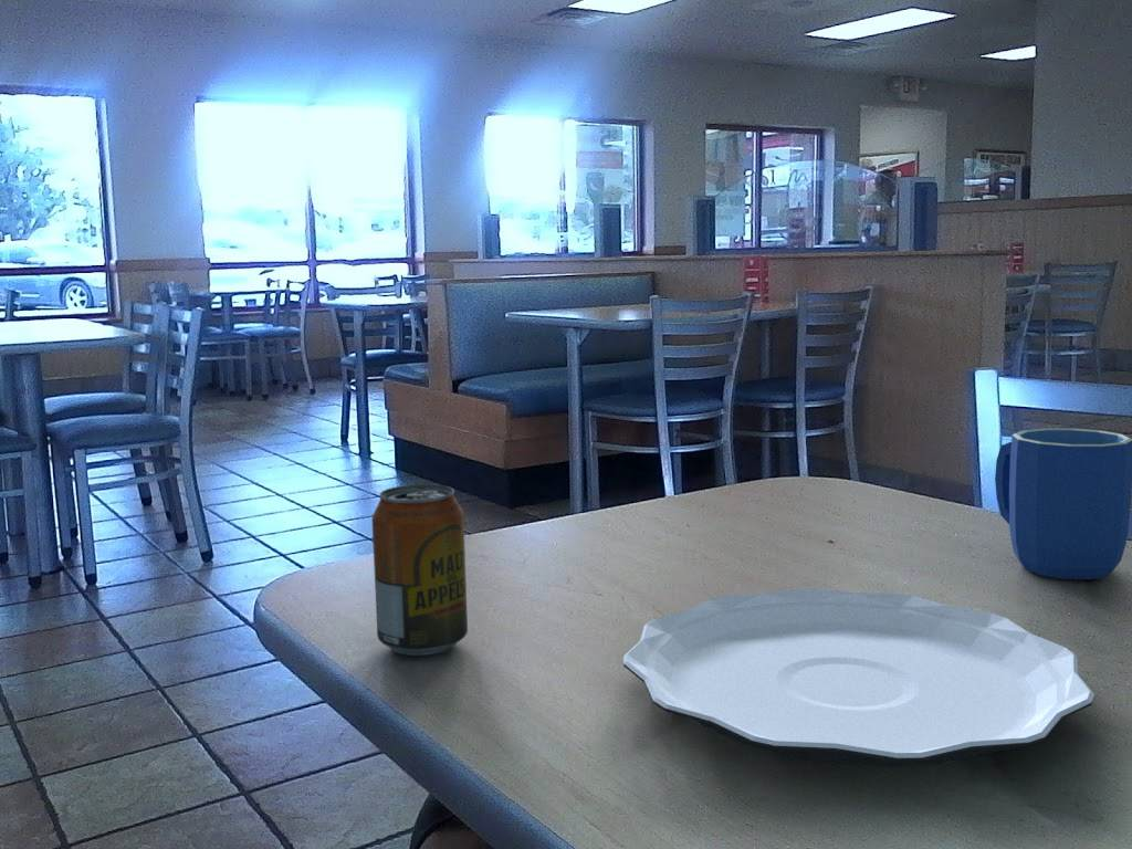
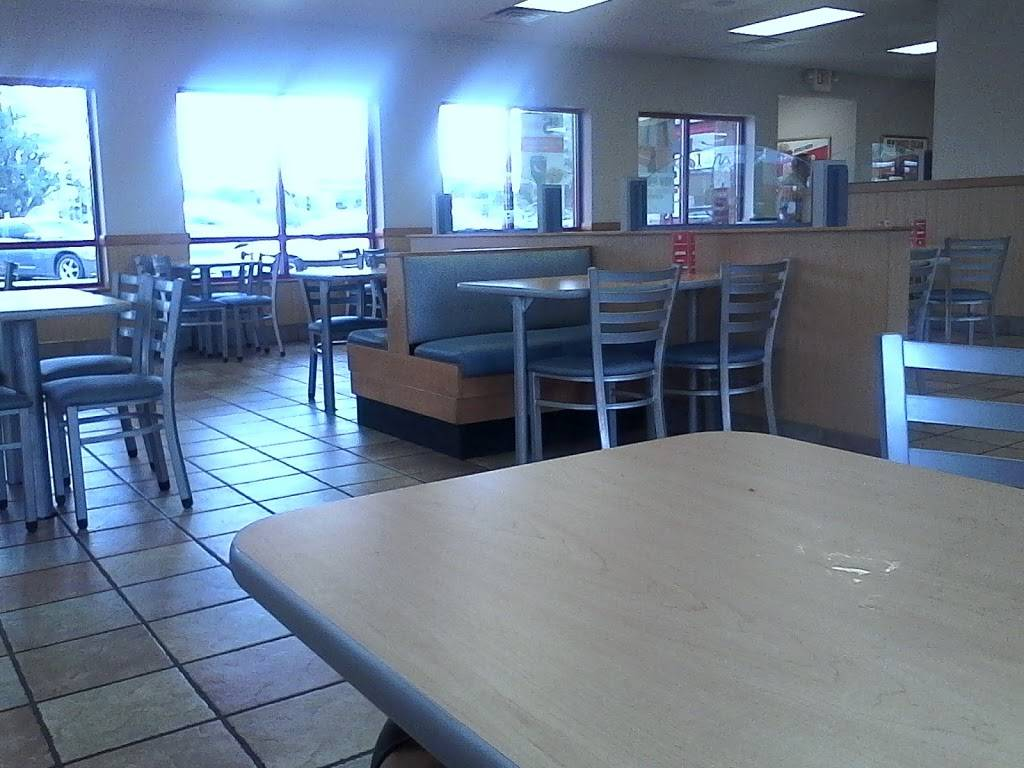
- beverage can (419, 568)
- plate (846, 671)
- mug (1058, 500)
